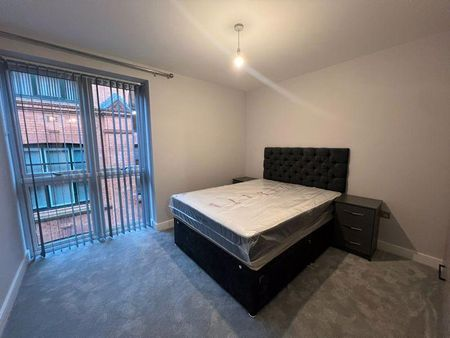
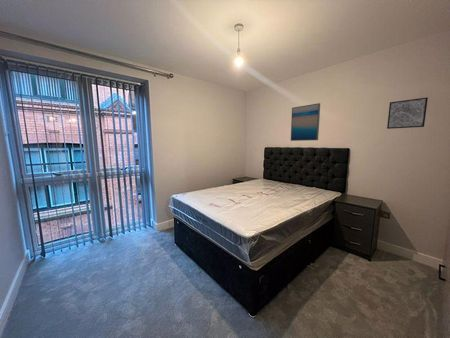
+ wall art (304, 123)
+ wall art (406, 114)
